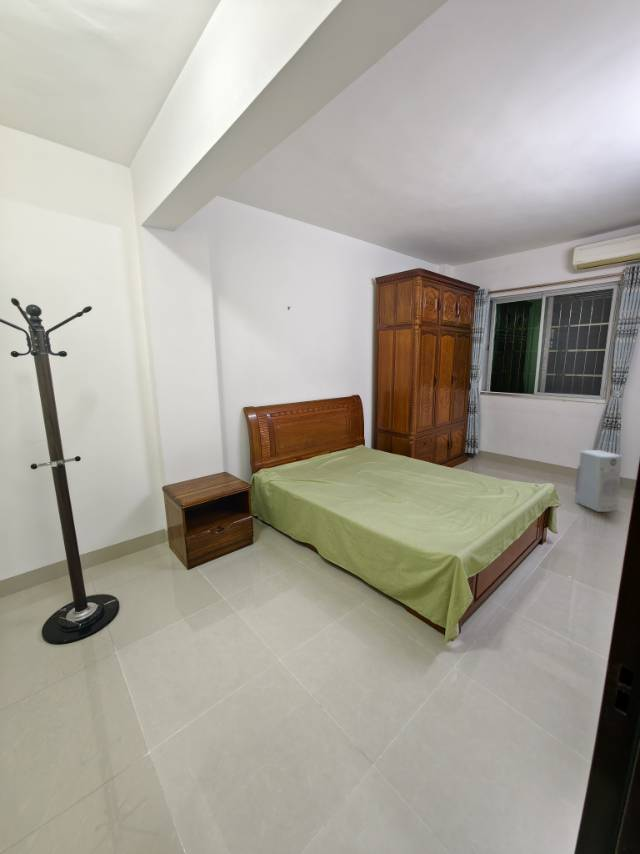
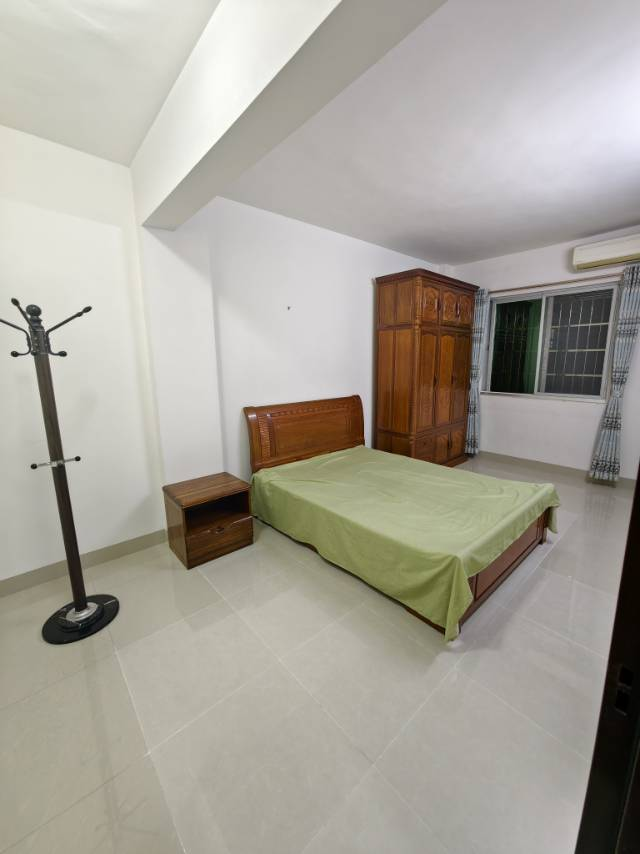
- air purifier (597, 479)
